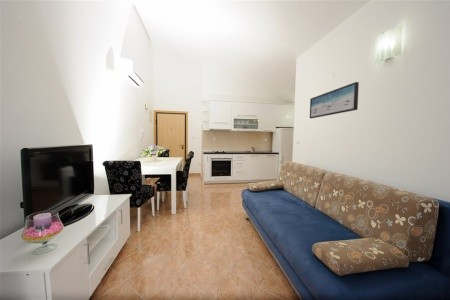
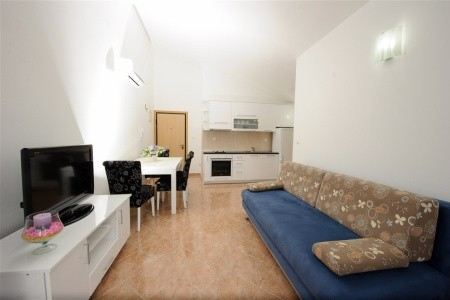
- wall art (330, 103)
